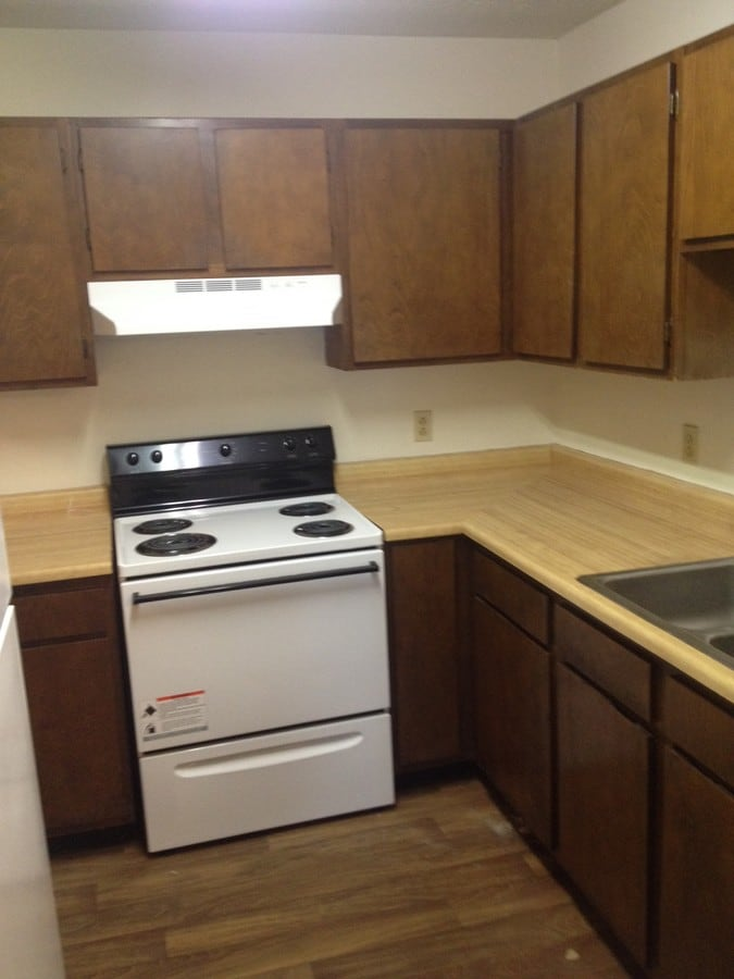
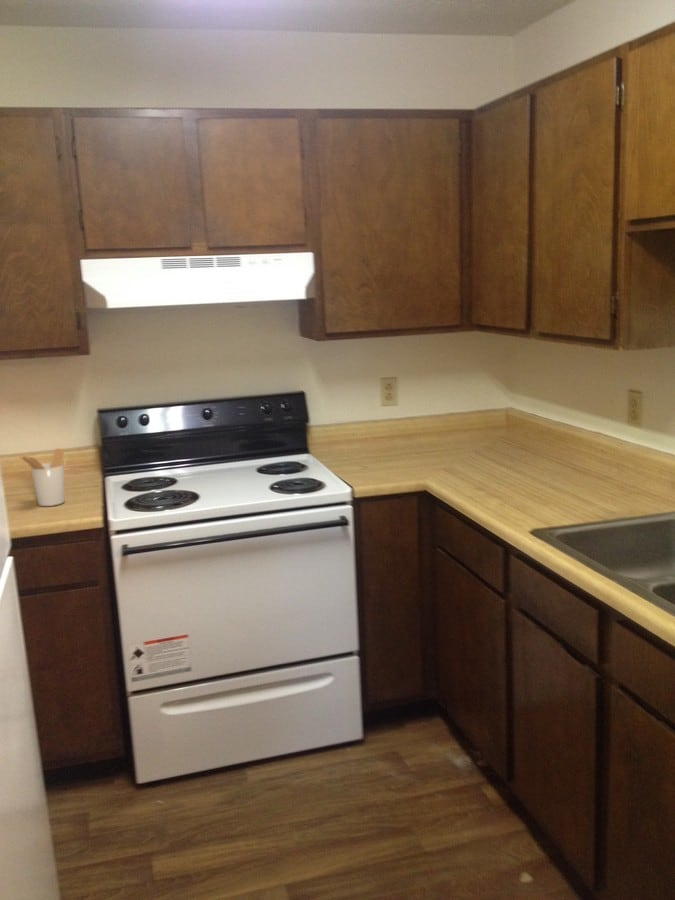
+ utensil holder (43, 477)
